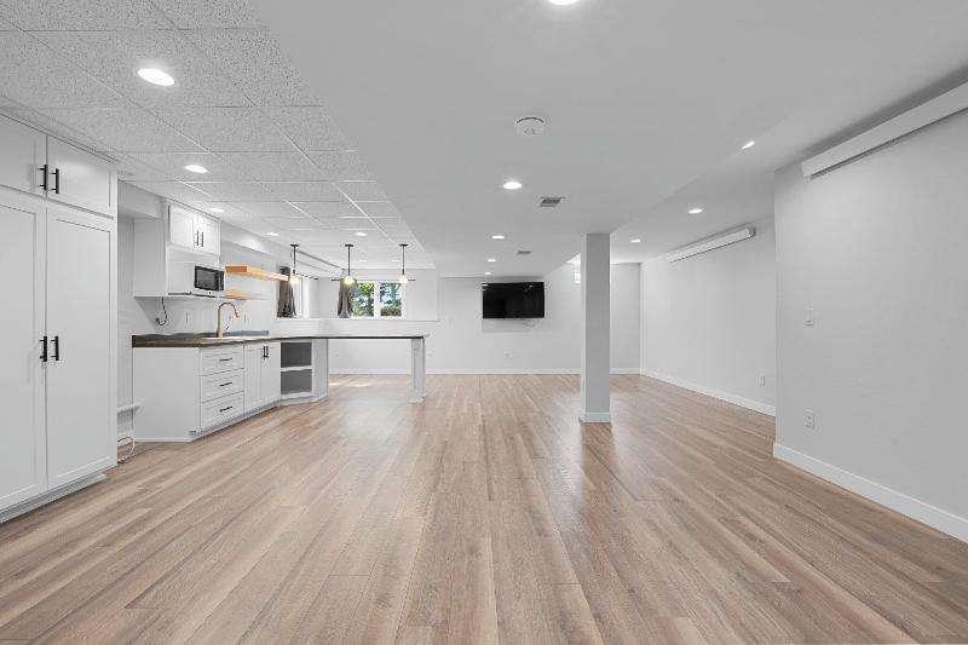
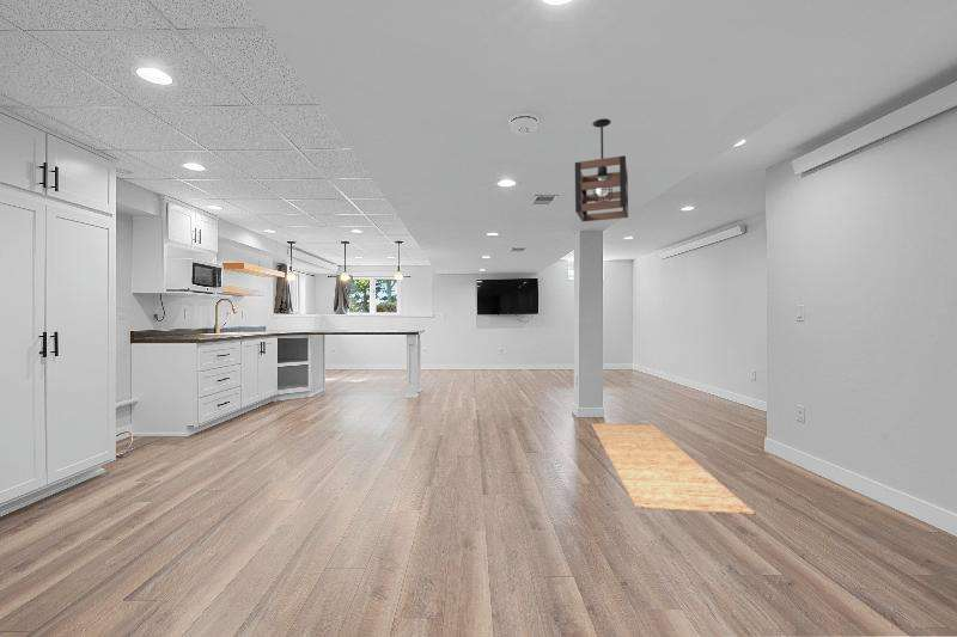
+ pendant light (602, 169)
+ rug (647, 454)
